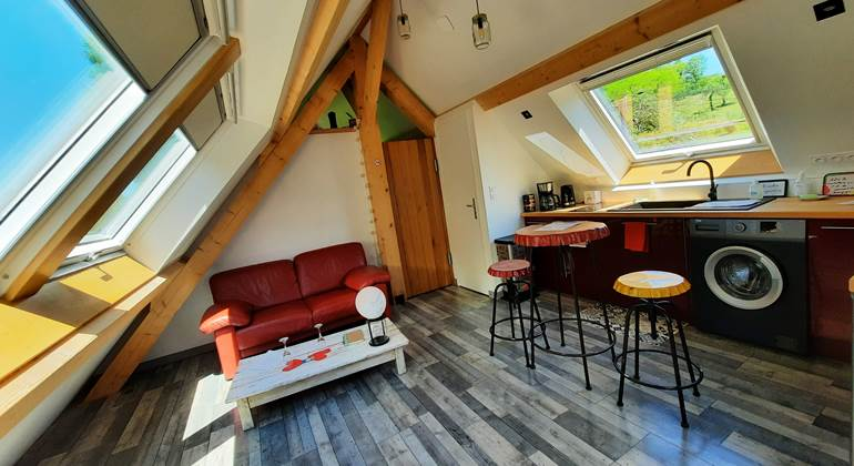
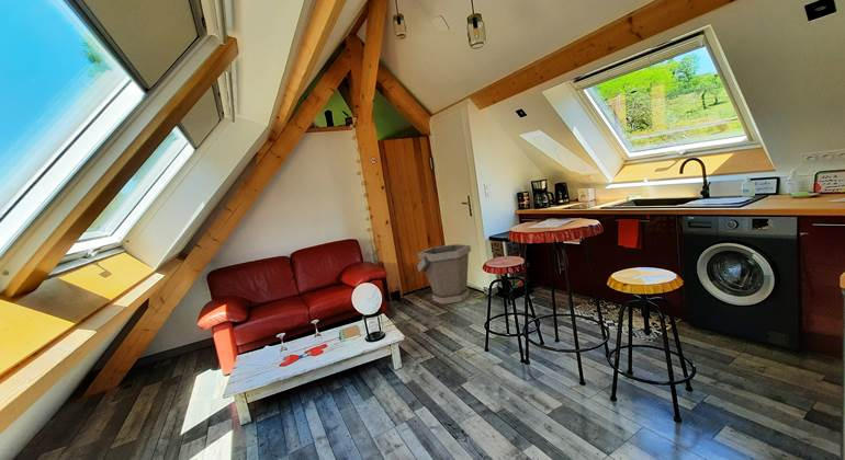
+ bucket (447, 274)
